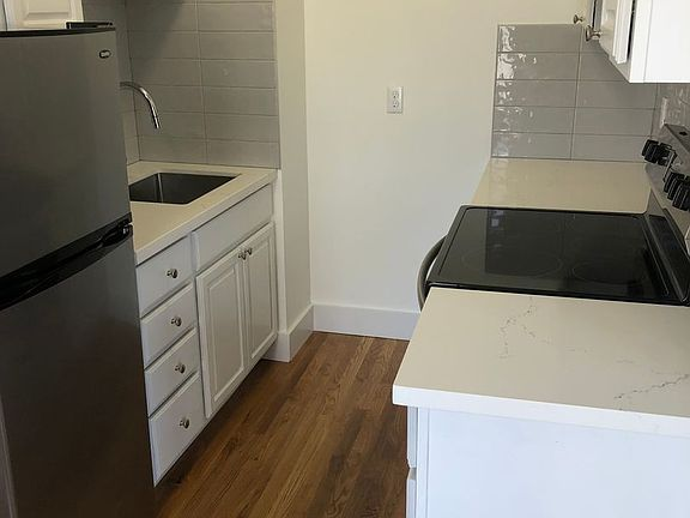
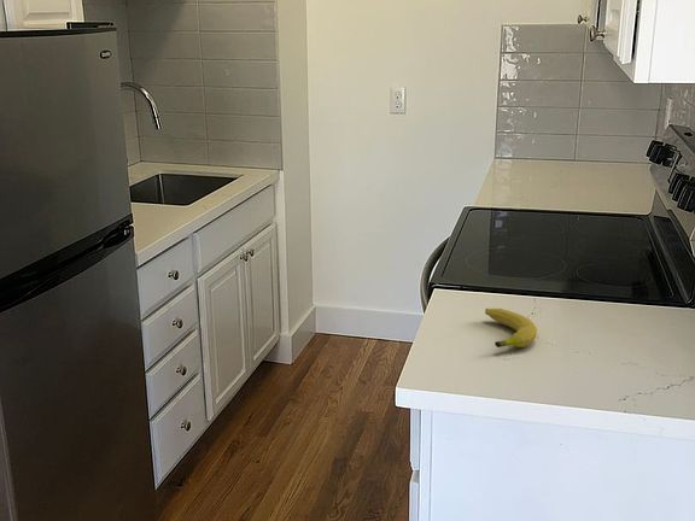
+ fruit (506, 324)
